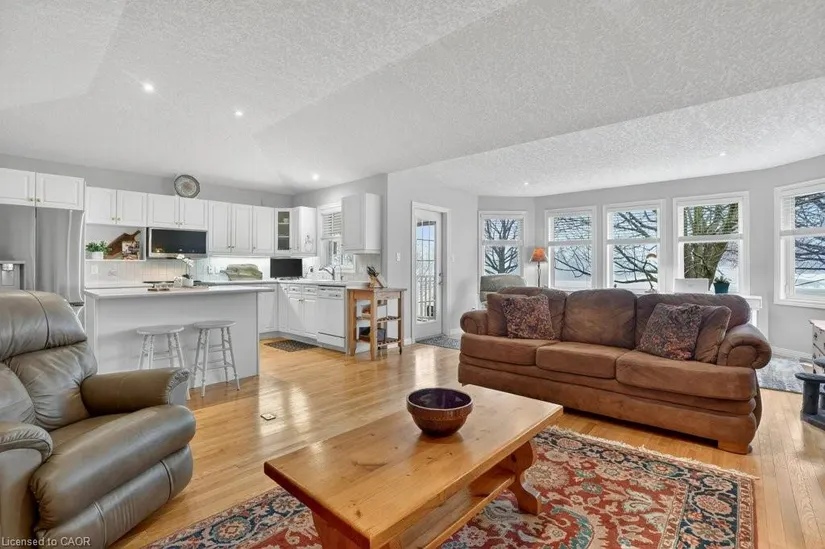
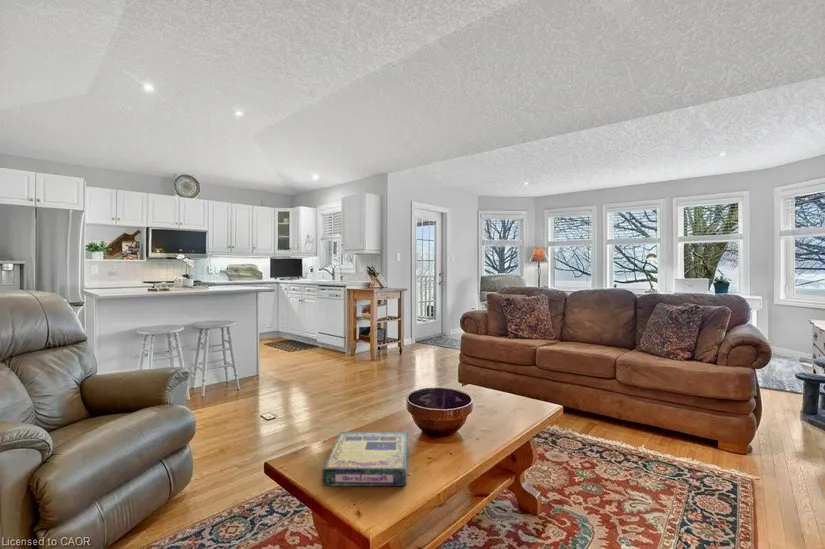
+ video game box (369, 455)
